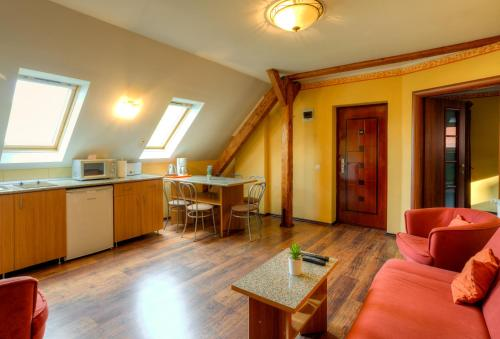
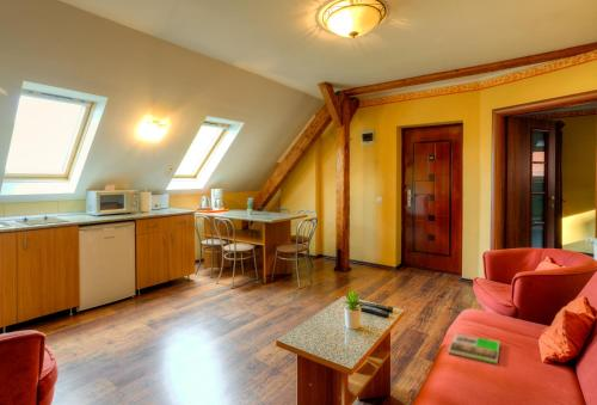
+ magazine (474, 346)
